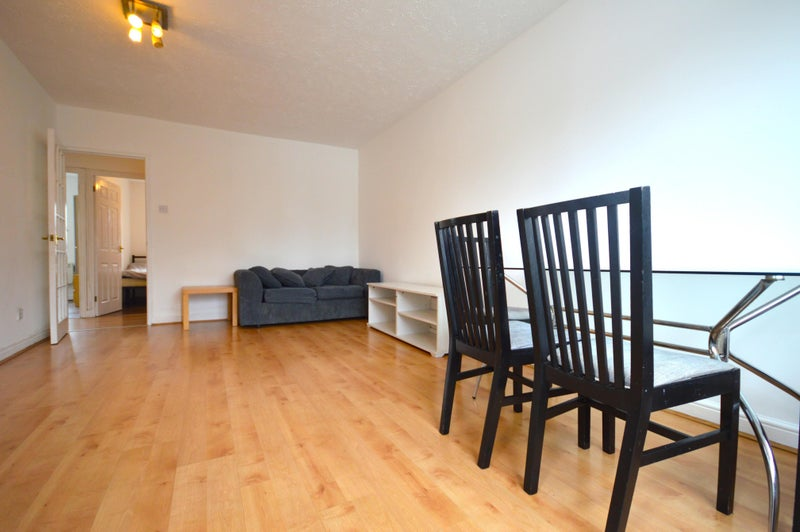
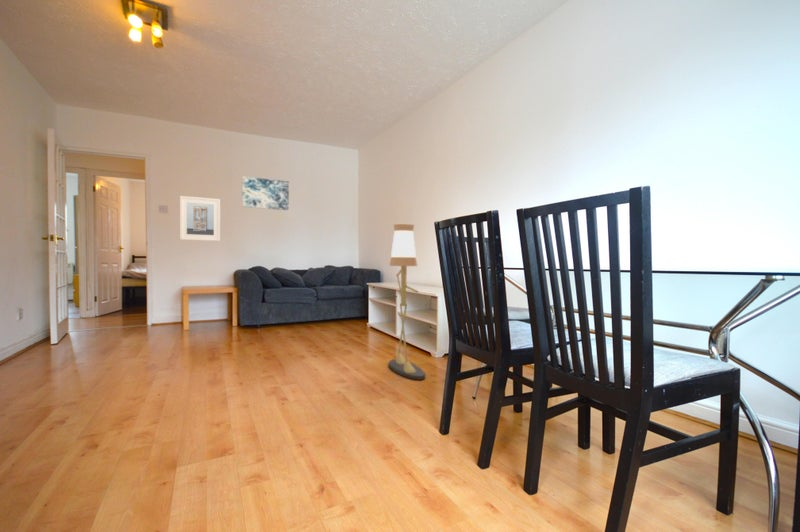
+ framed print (200, 219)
+ floor lamp (405, 275)
+ wall art (266, 193)
